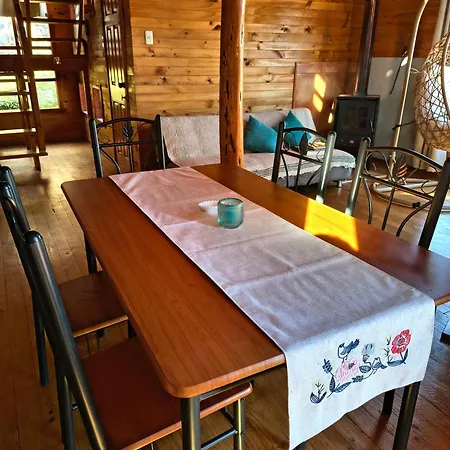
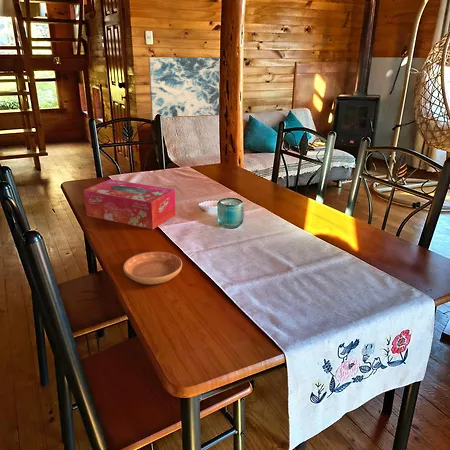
+ saucer (153, 268)
+ tissue box (130, 202)
+ wall art (193, 89)
